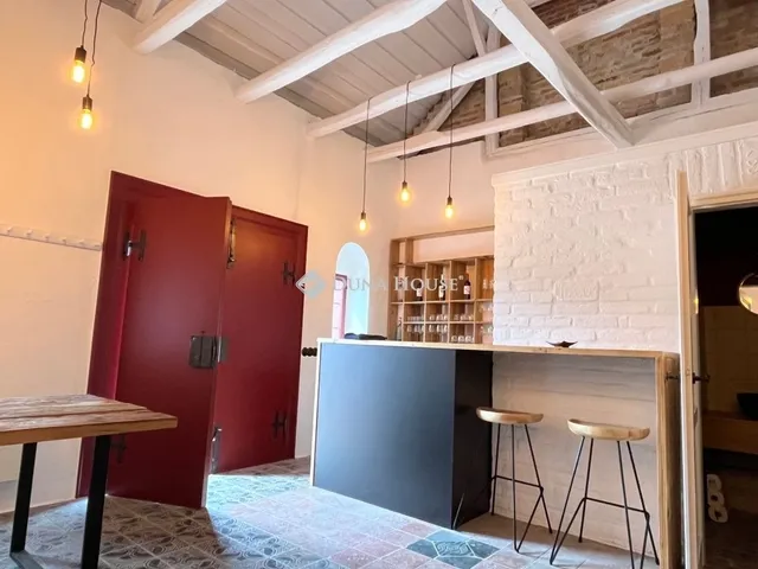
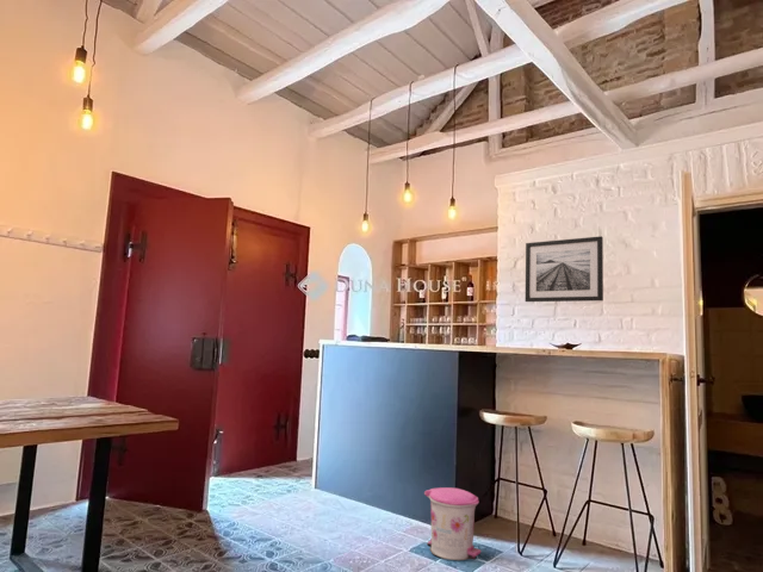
+ wall art (562, 271)
+ trash can (452, 521)
